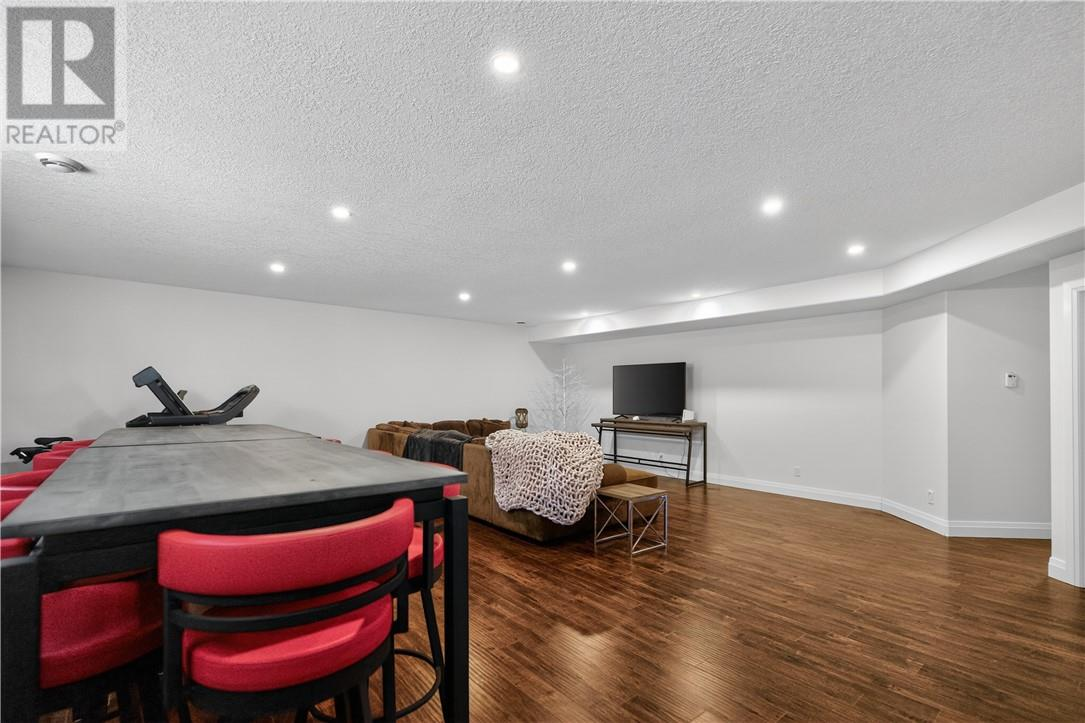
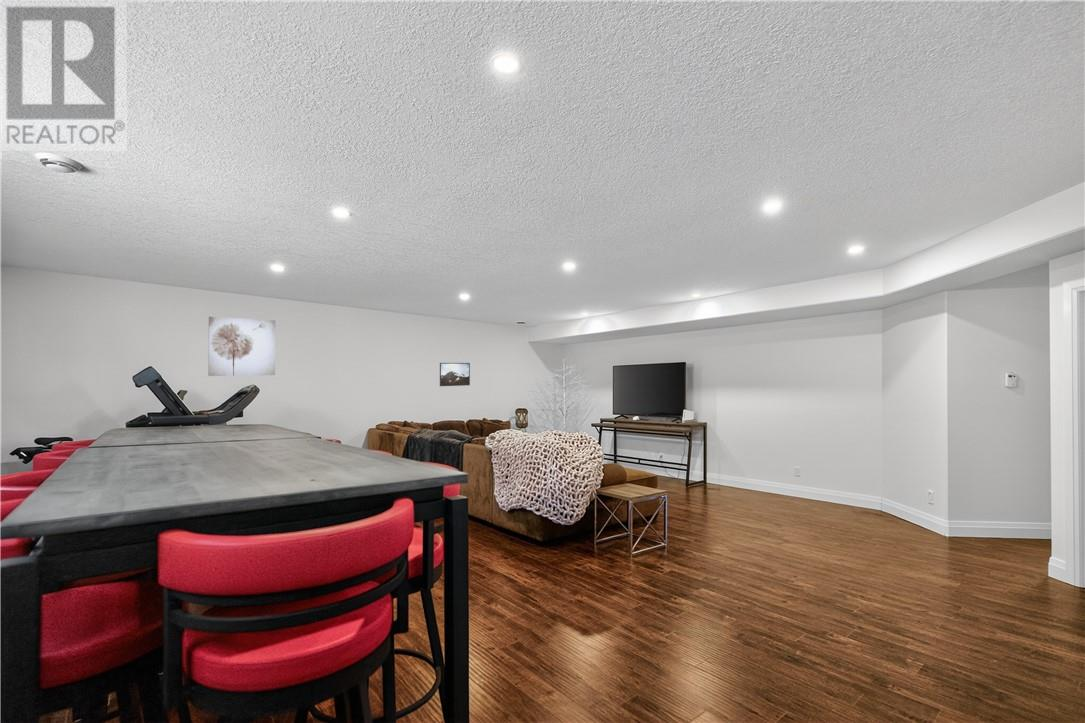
+ wall art (243, 347)
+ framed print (455, 374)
